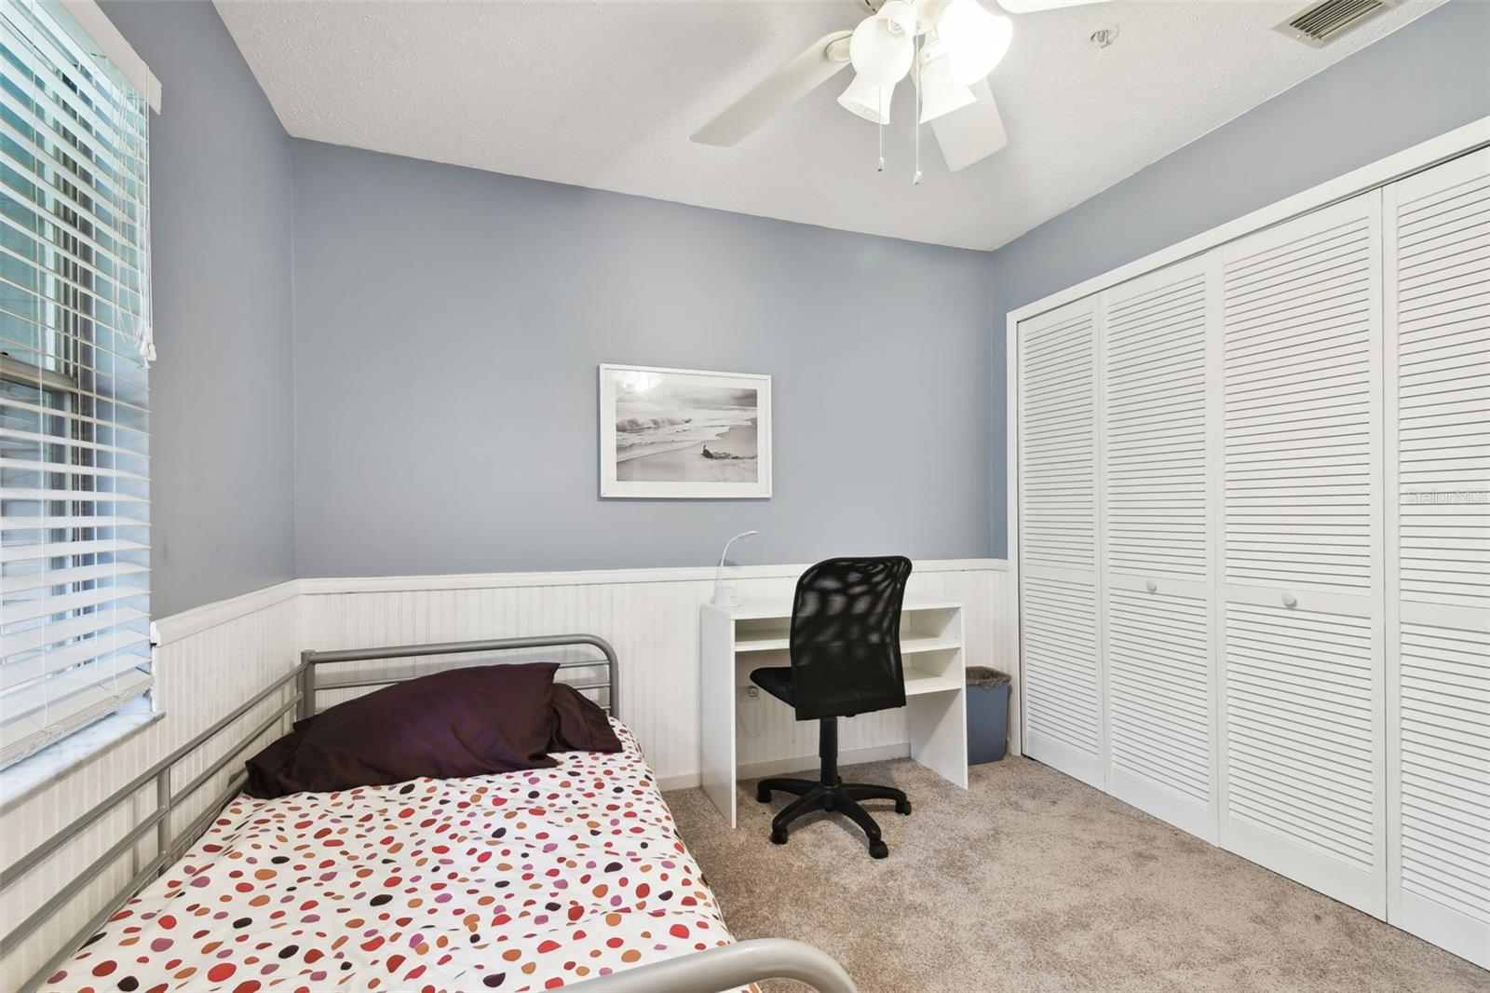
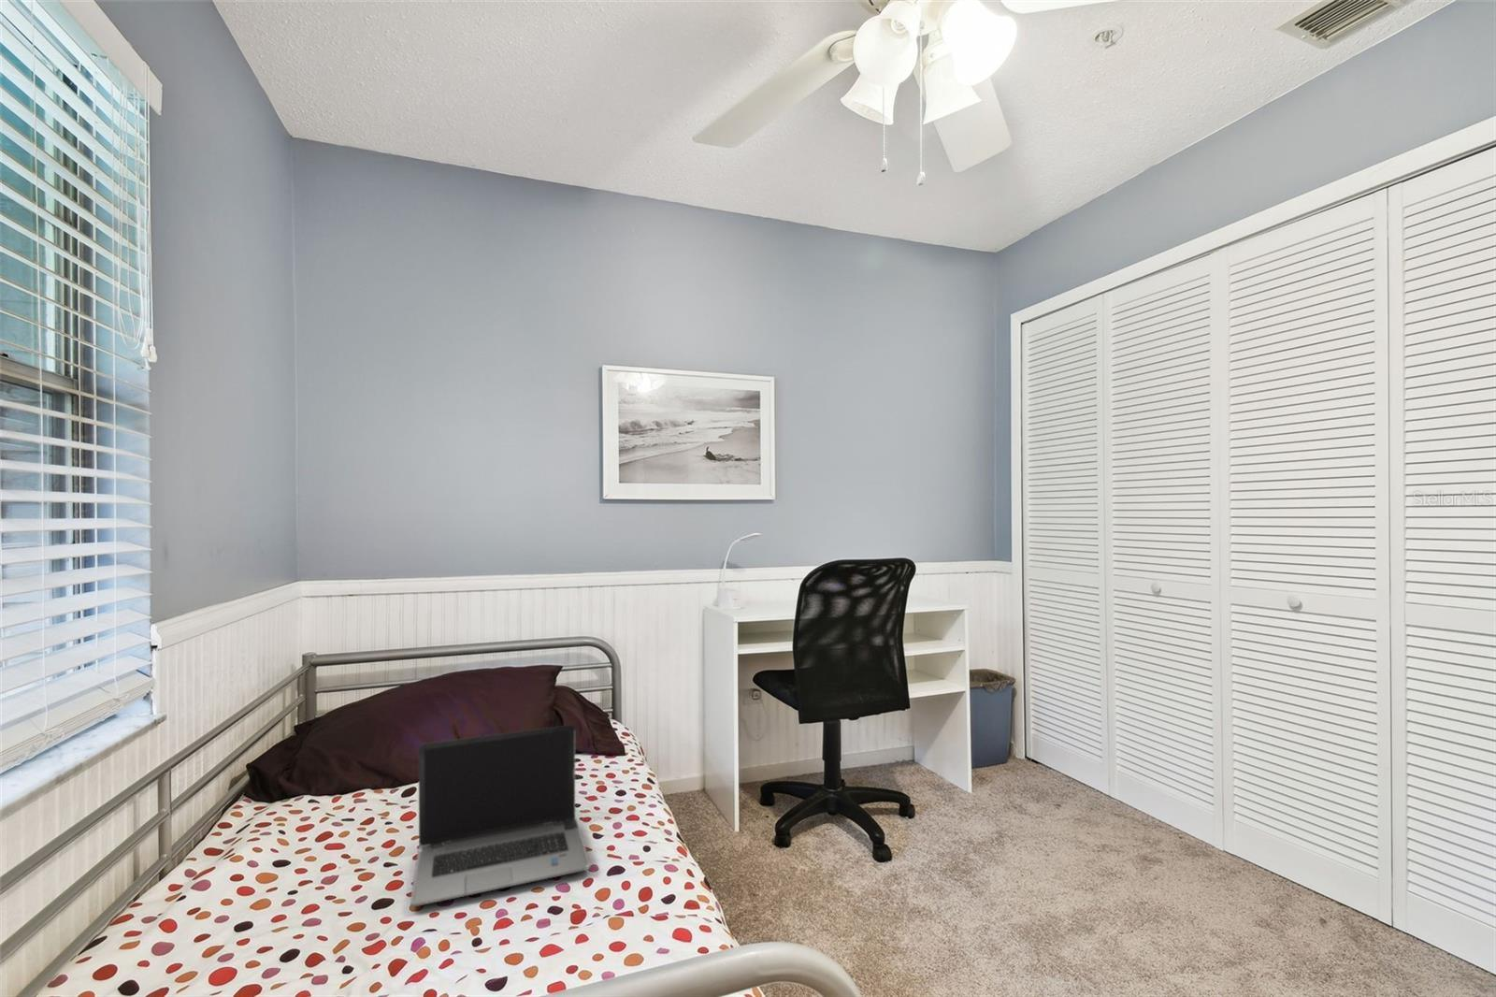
+ laptop computer (502, 807)
